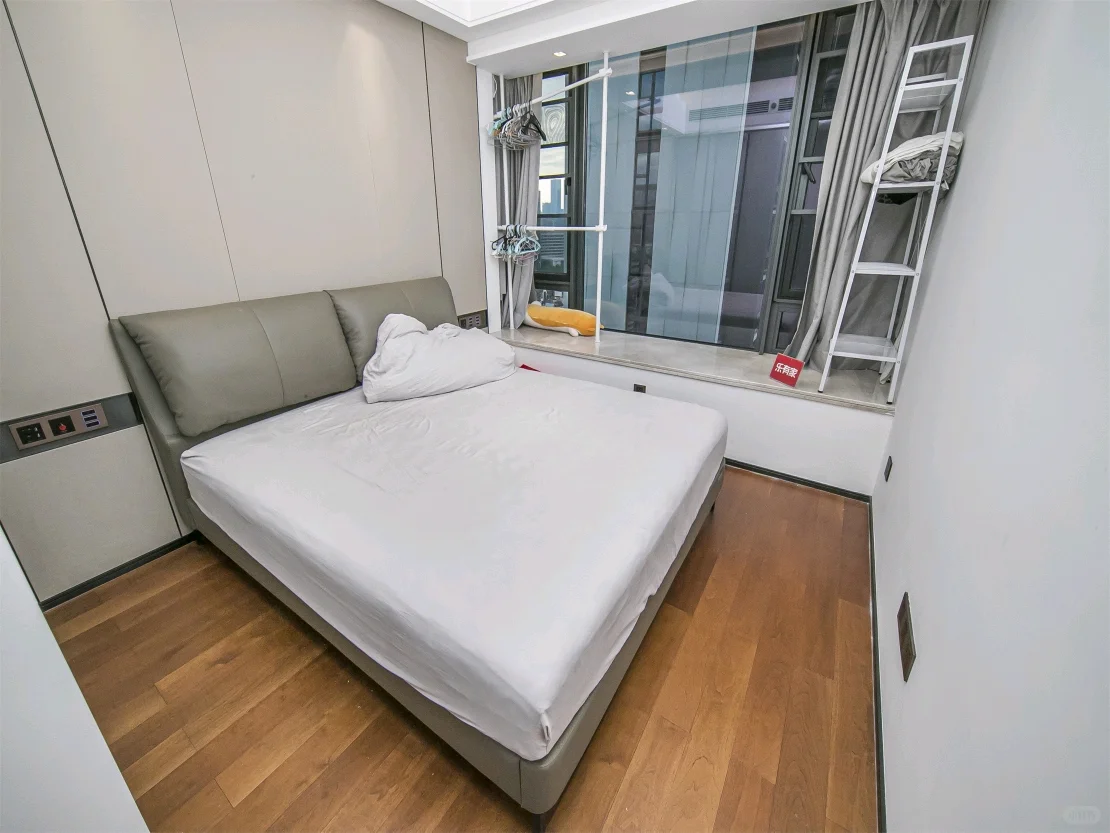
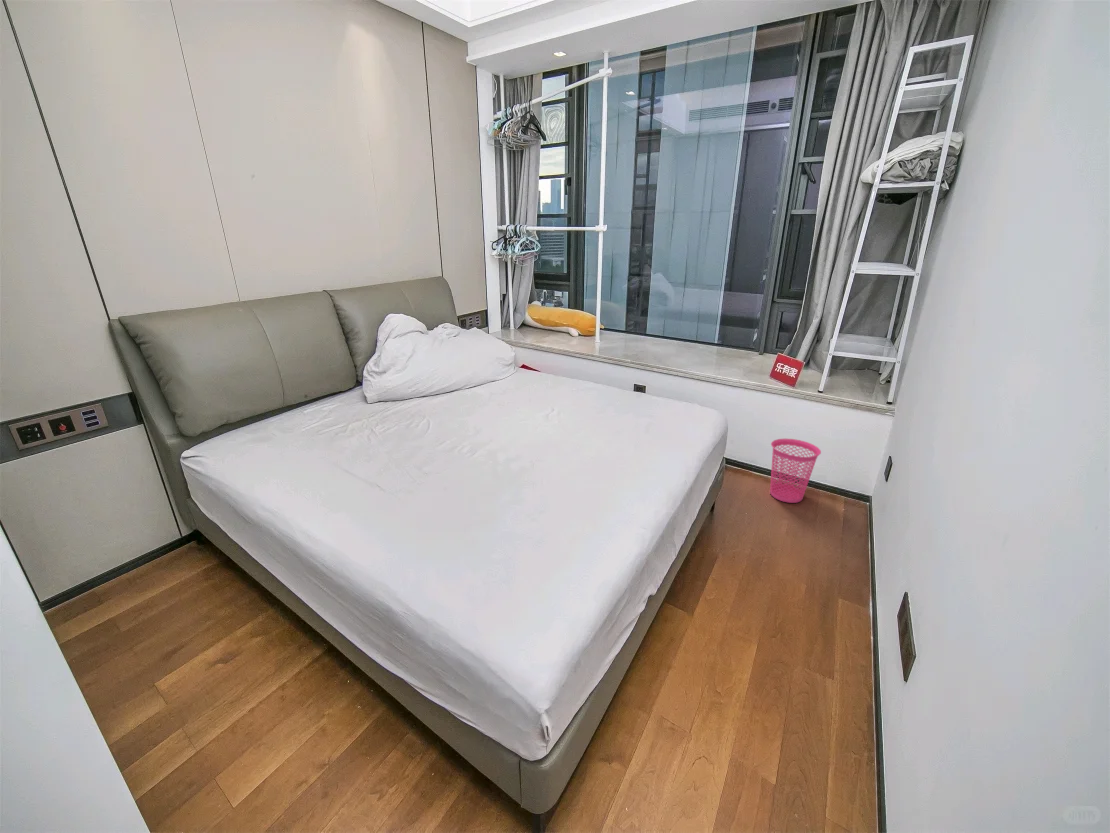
+ waste basket (790, 471)
